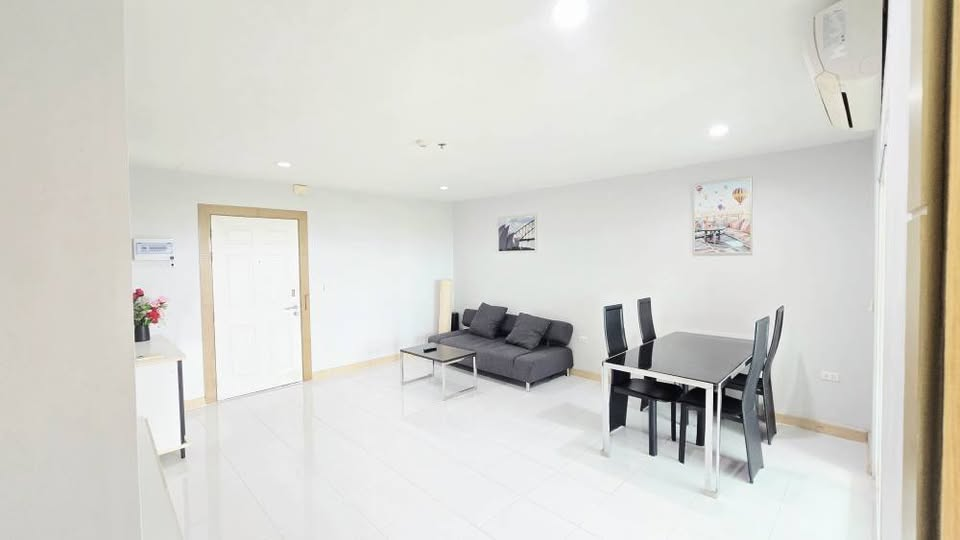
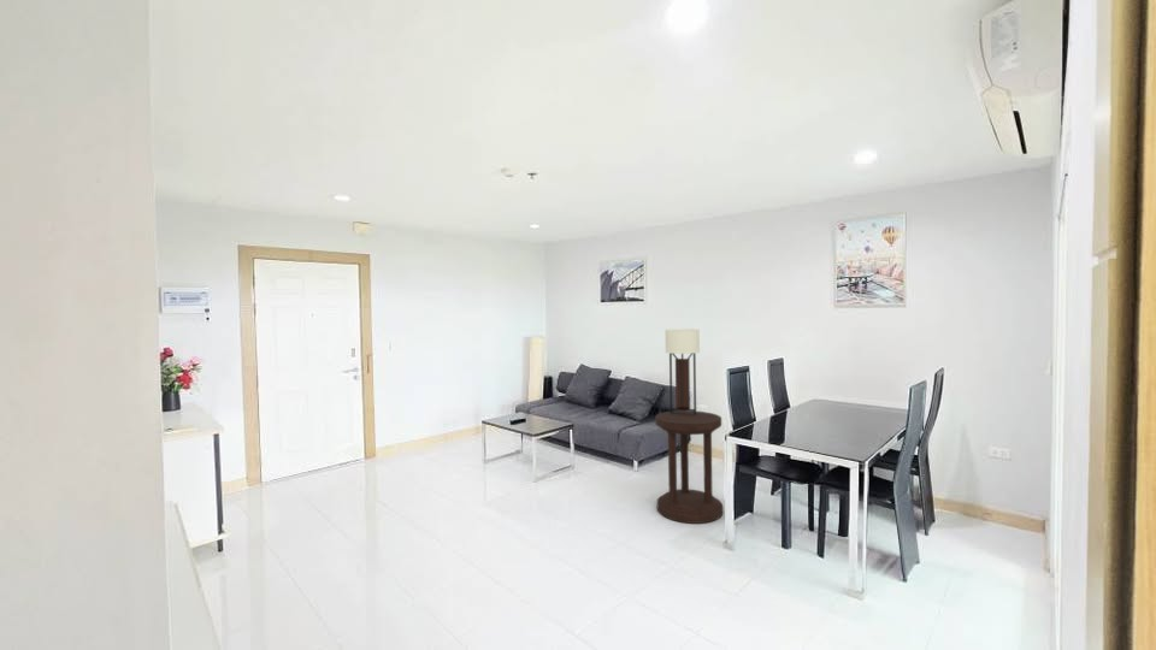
+ side table (688, 462)
+ wall sconce (682, 371)
